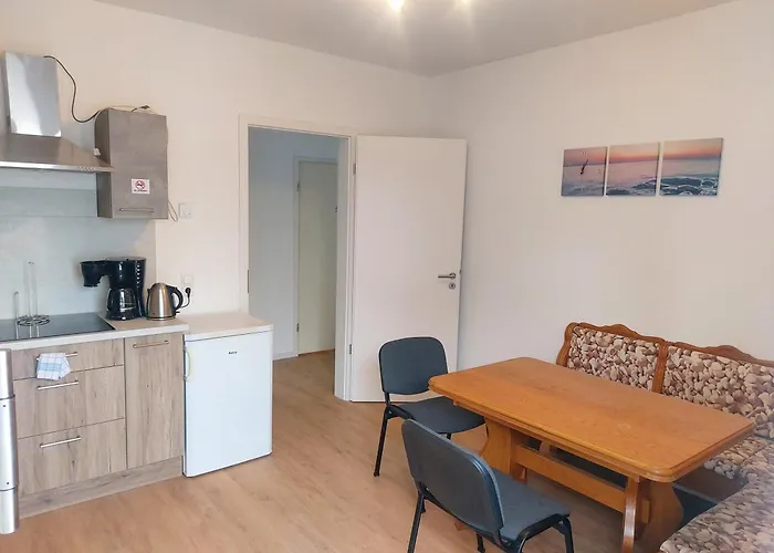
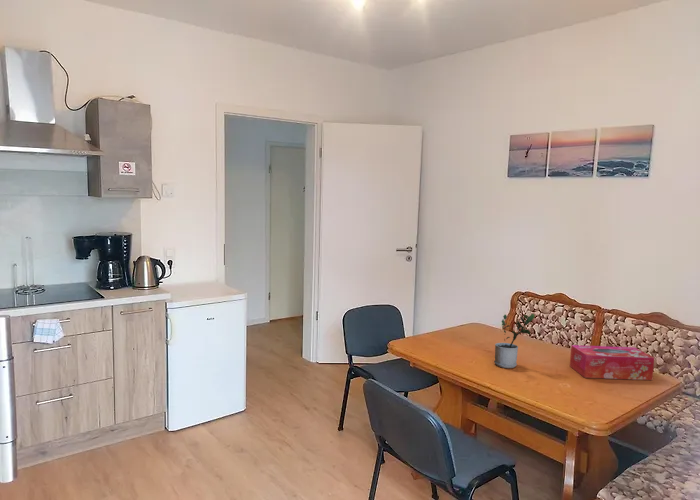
+ potted plant (513, 339)
+ tissue box (610, 362)
